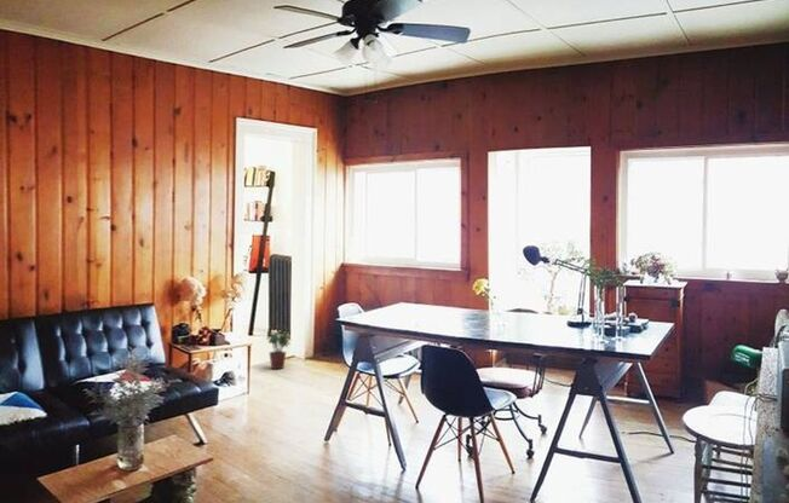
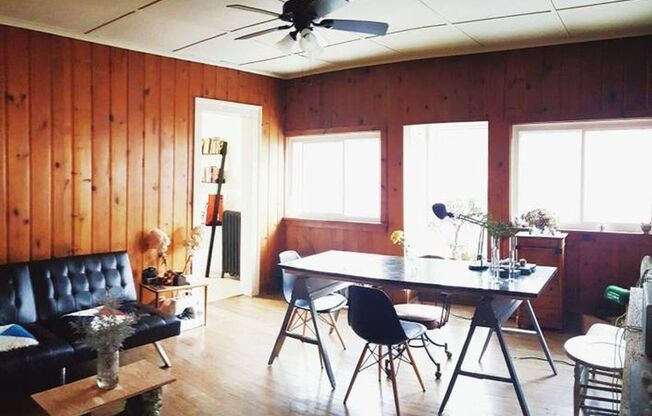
- potted plant (276, 348)
